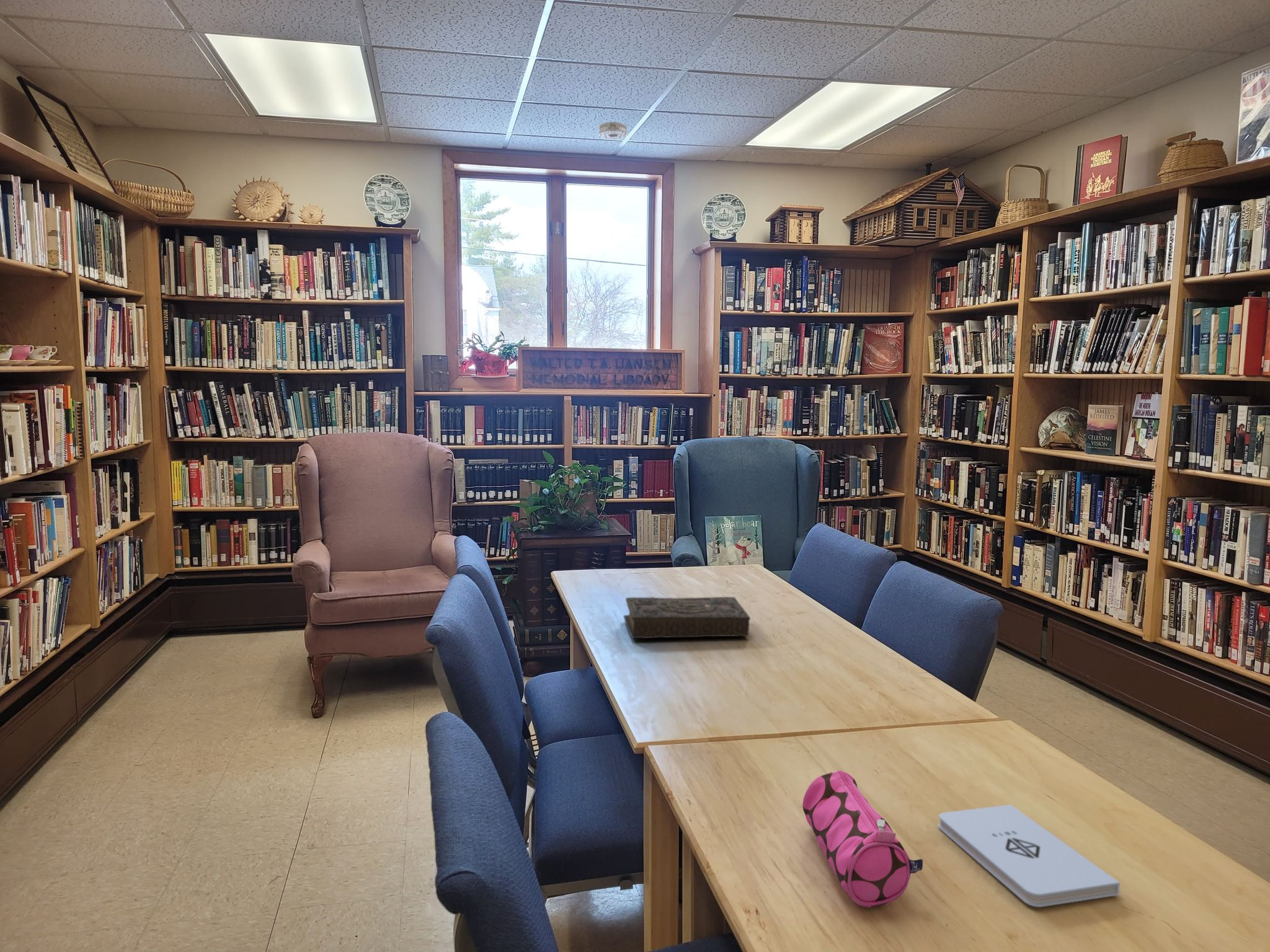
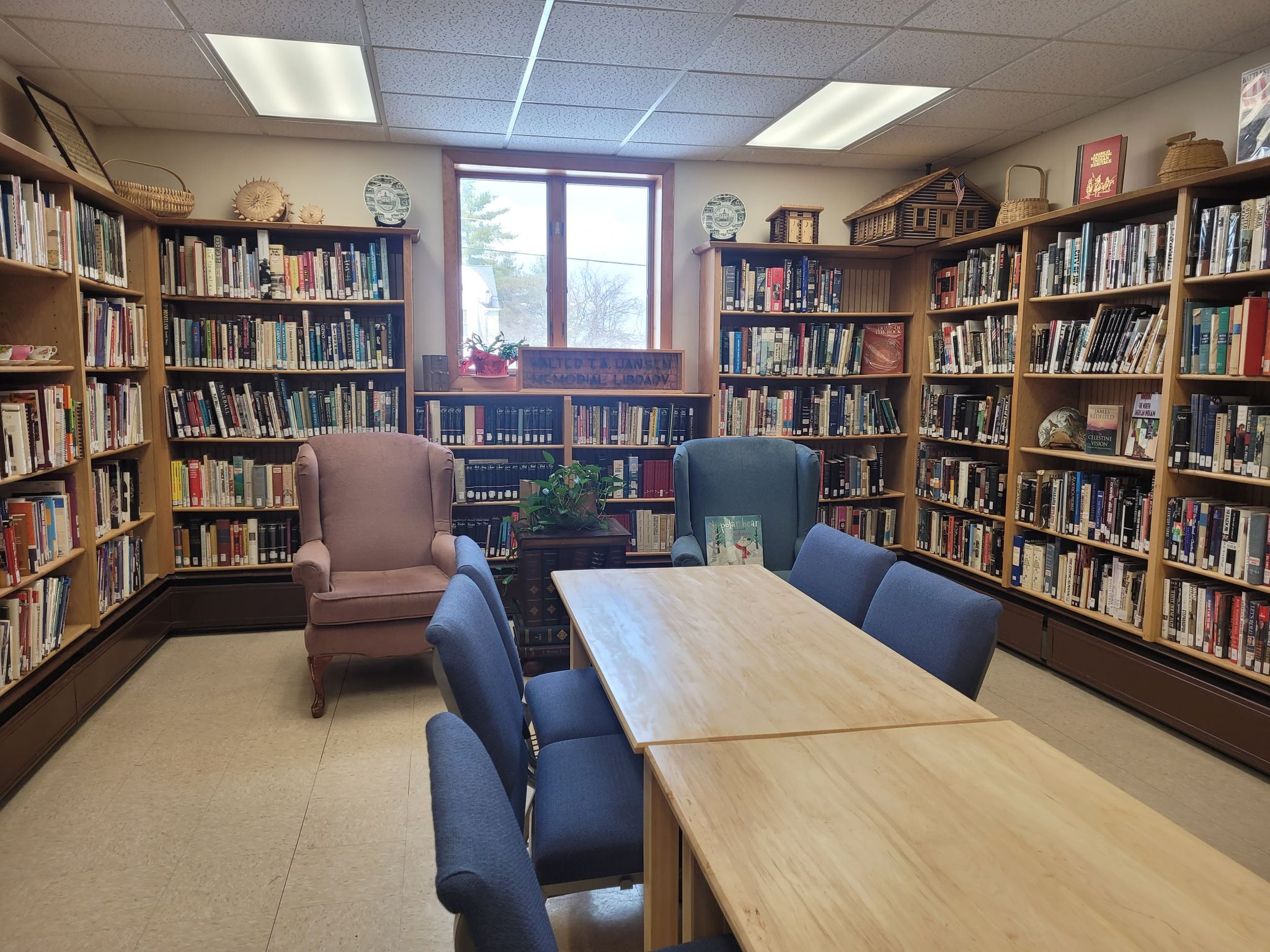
- smoke detector (613, 130)
- pencil case (854, 829)
- book (685, 617)
- notepad (1020, 851)
